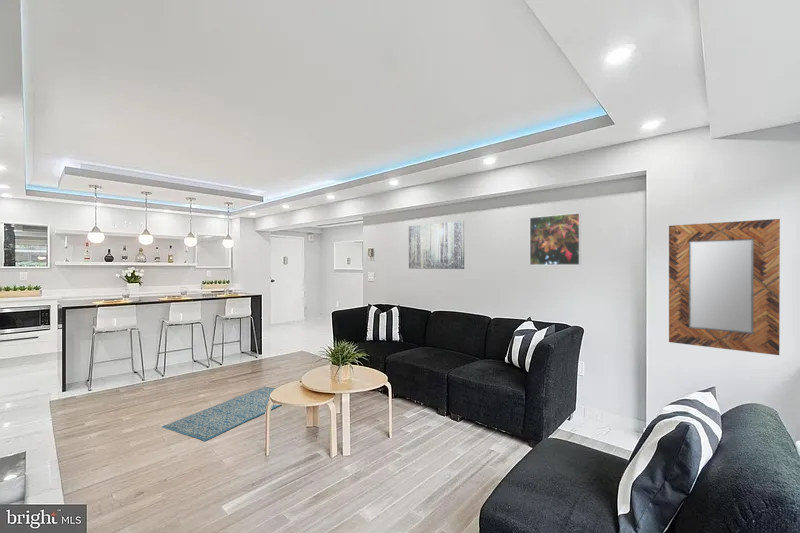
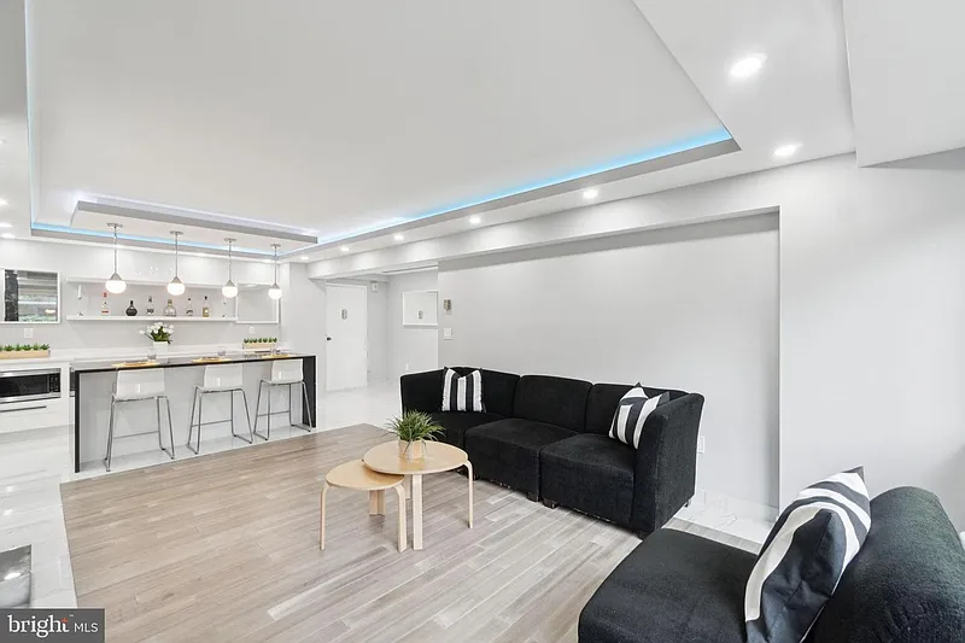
- wall art (434, 246)
- rug (240, 408)
- home mirror (720, 285)
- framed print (554, 240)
